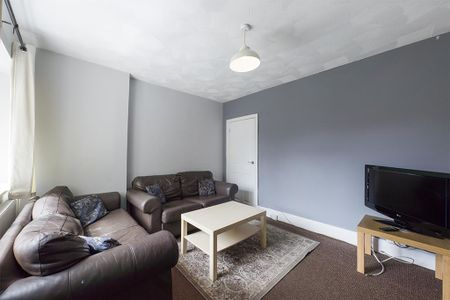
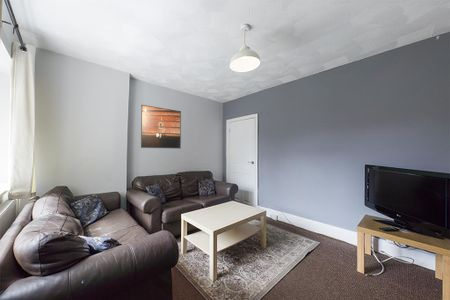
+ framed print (162, 128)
